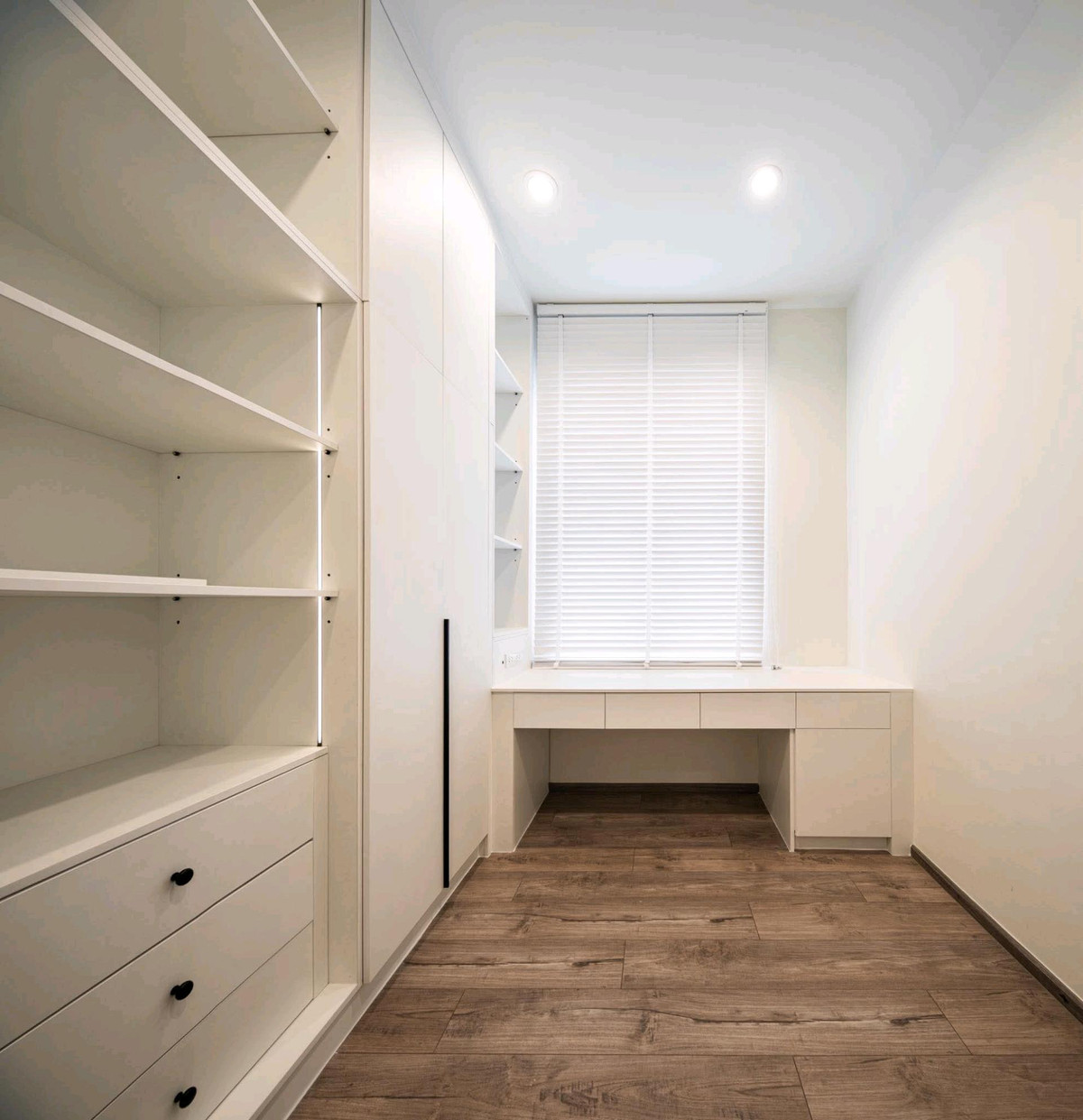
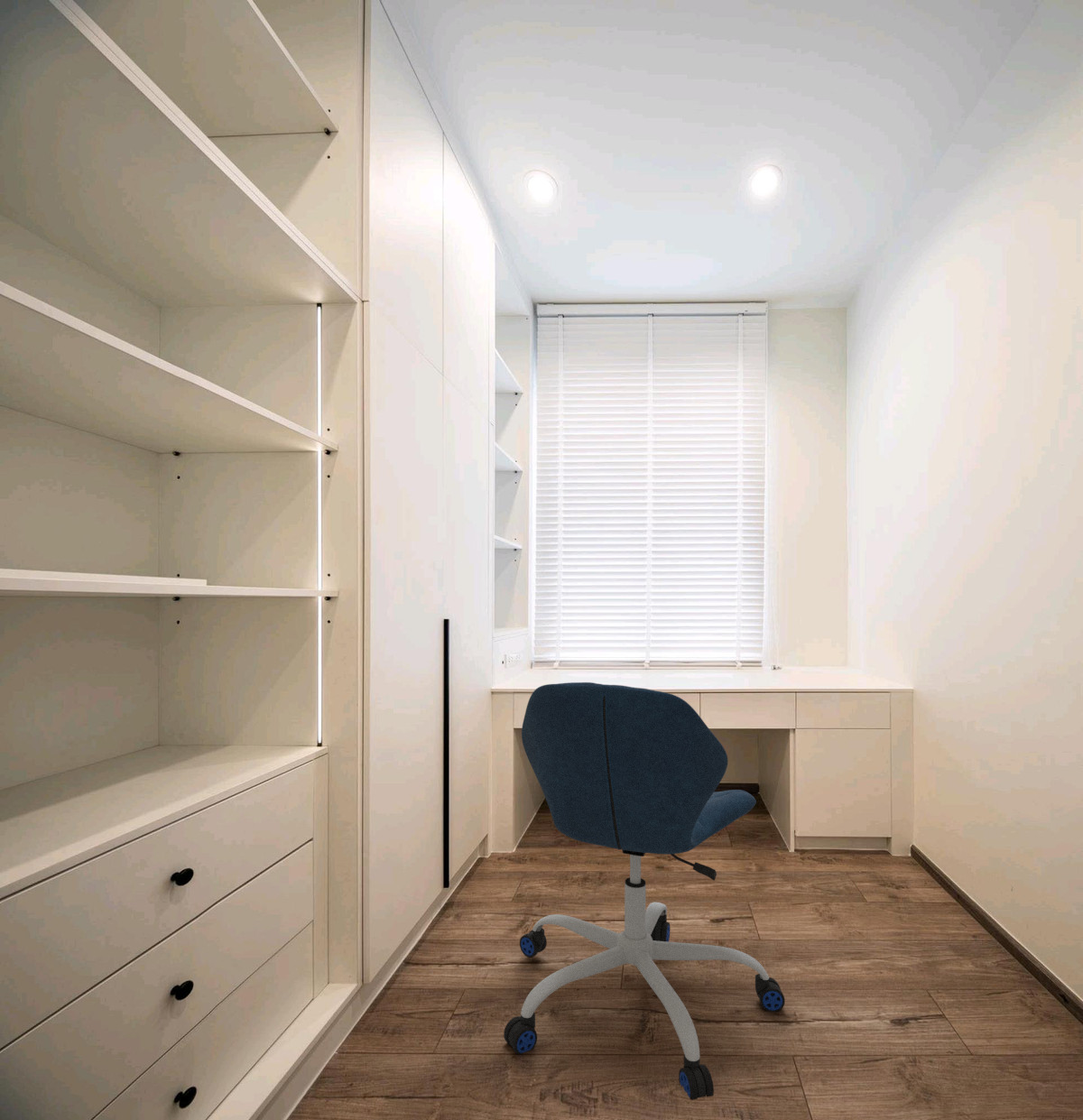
+ office chair (636, 831)
